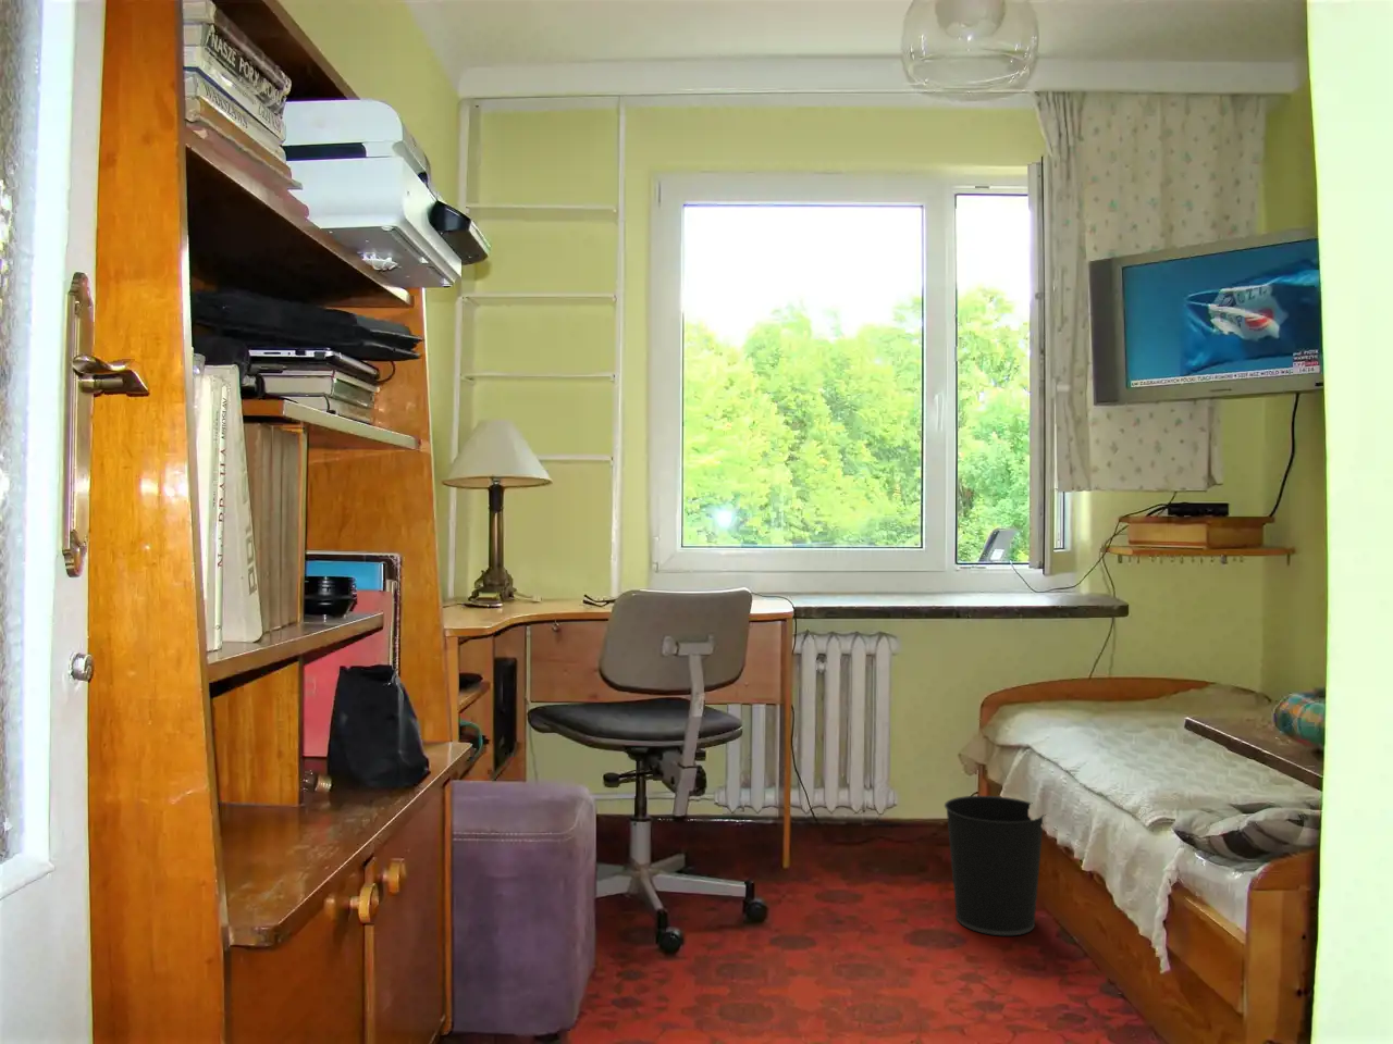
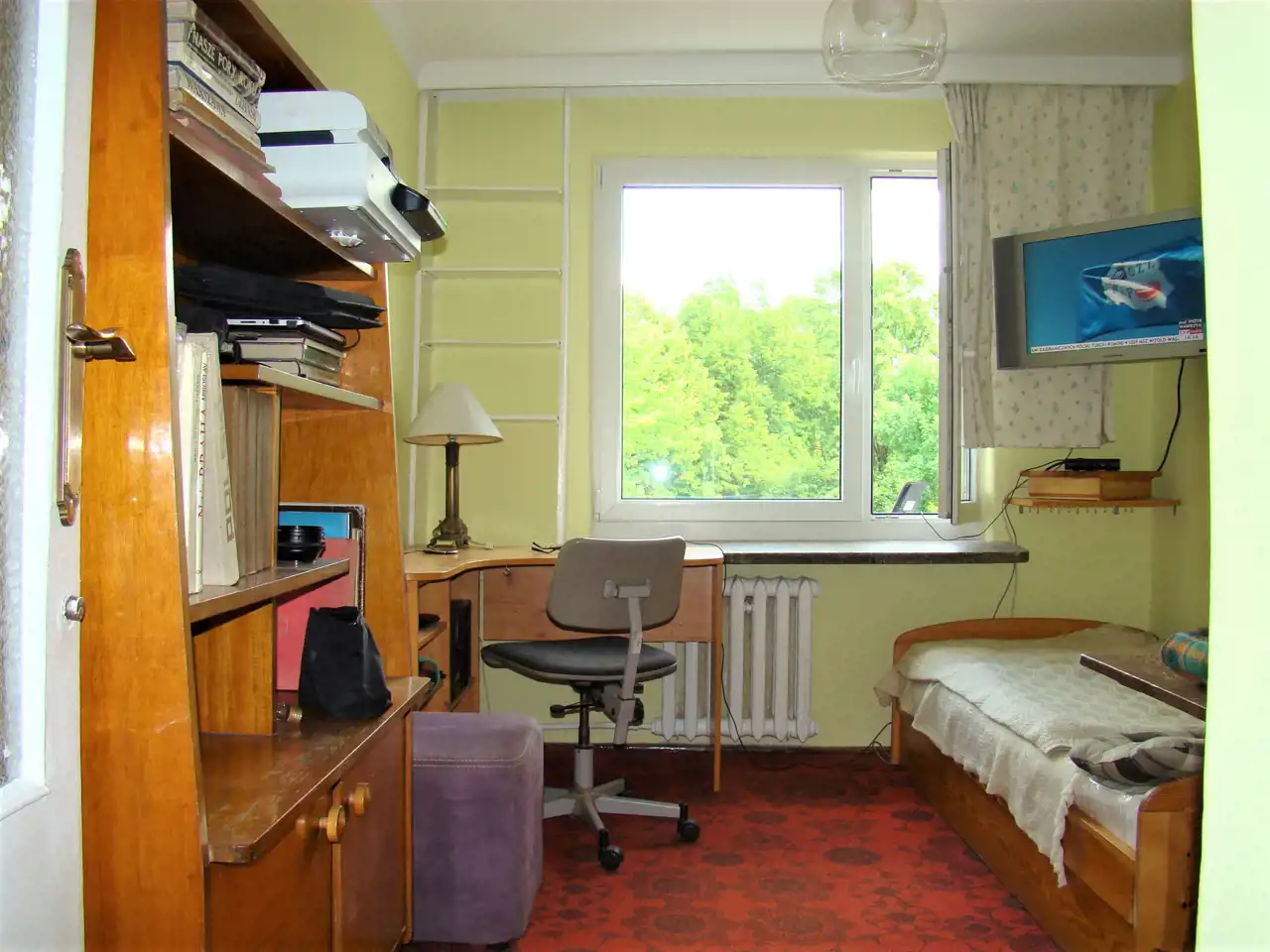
- wastebasket (995, 863)
